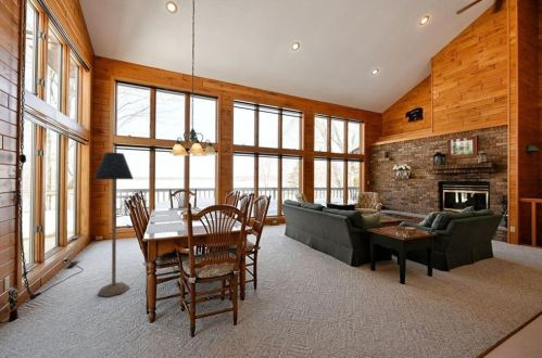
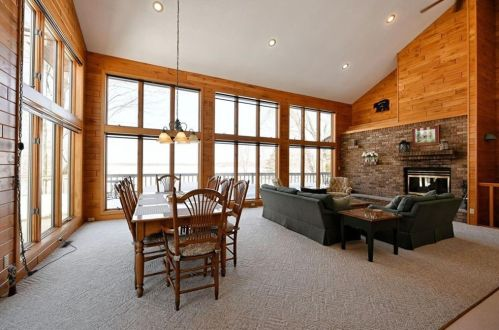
- floor lamp (113, 221)
